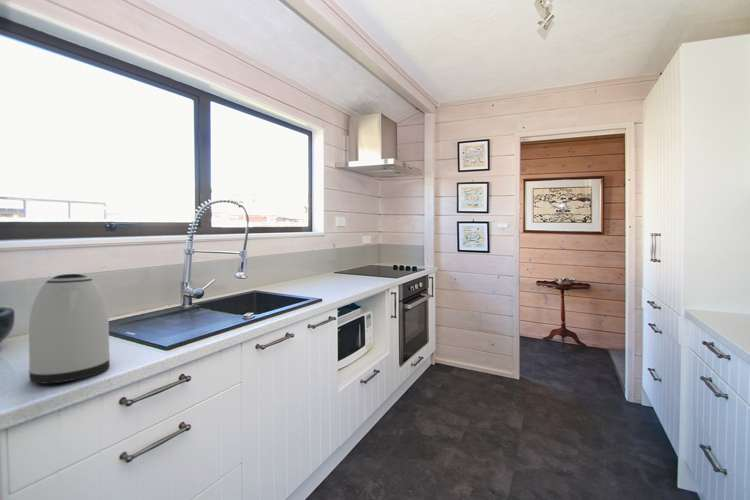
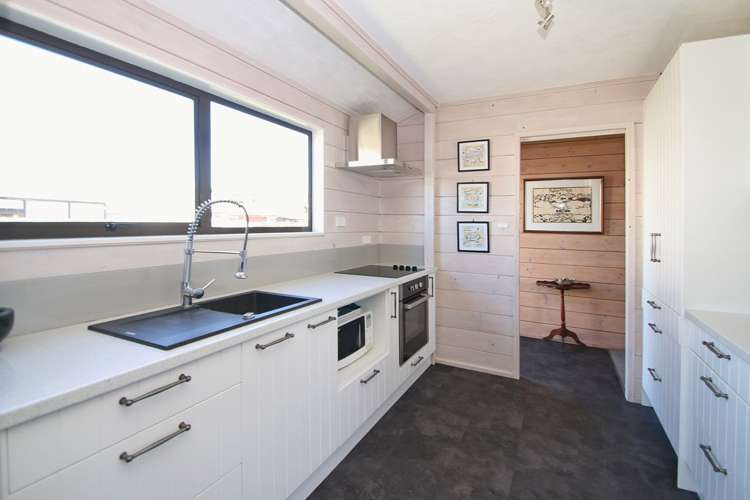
- kettle (71, 321)
